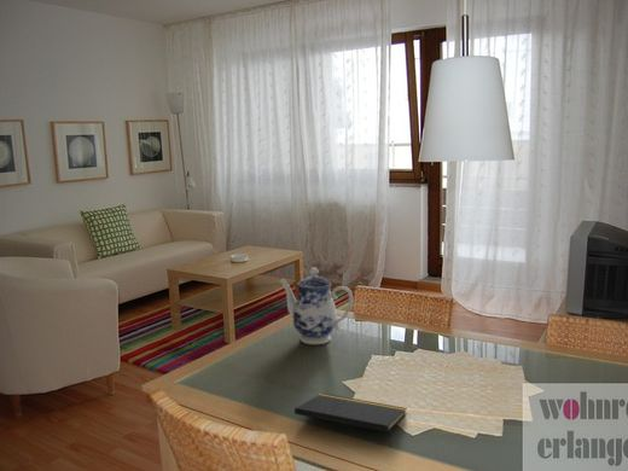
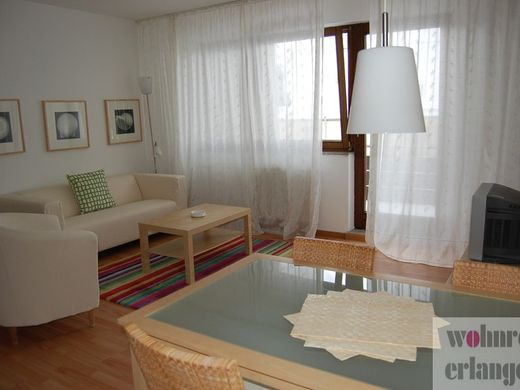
- notepad (351, 411)
- teapot (314, 303)
